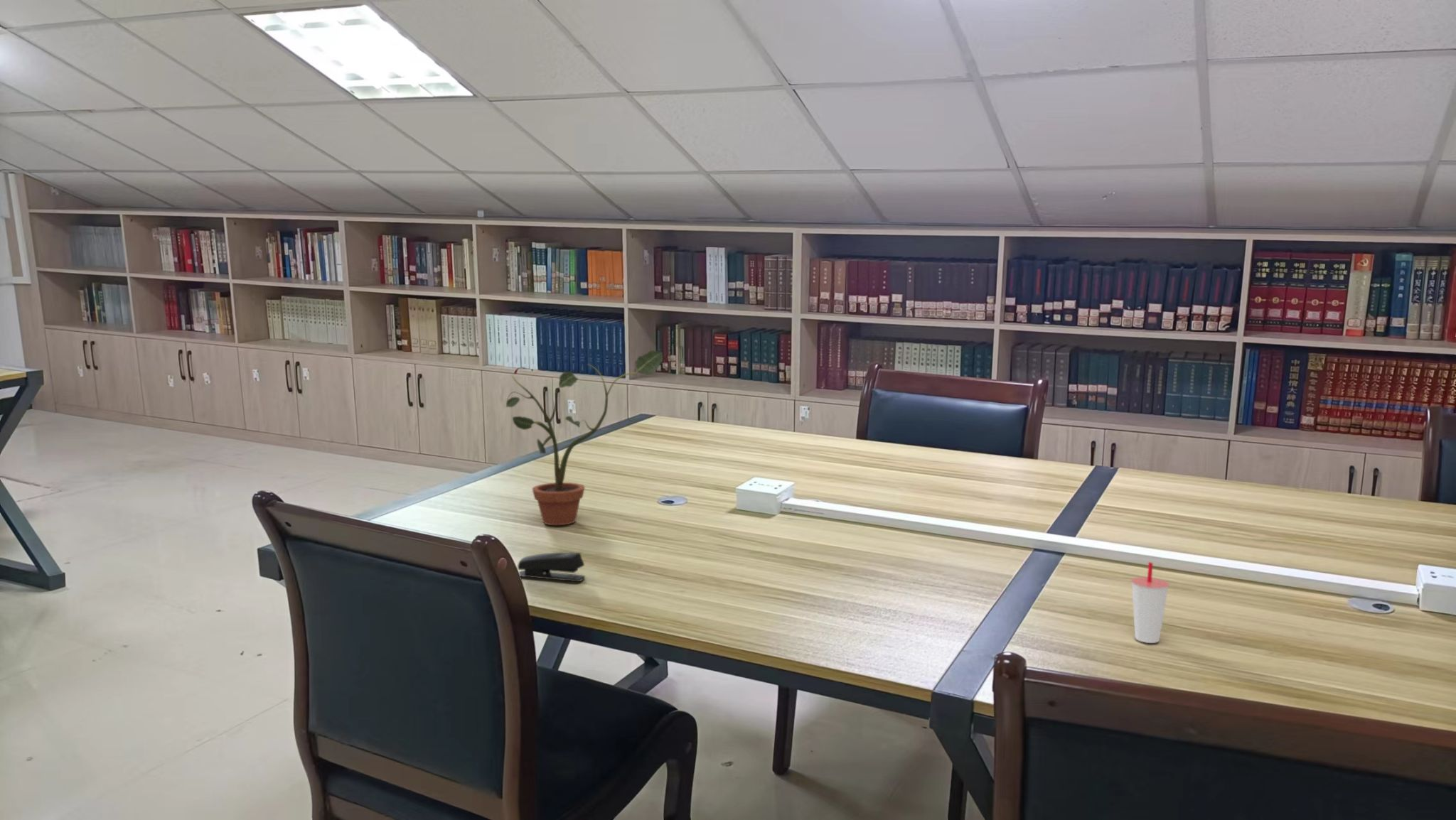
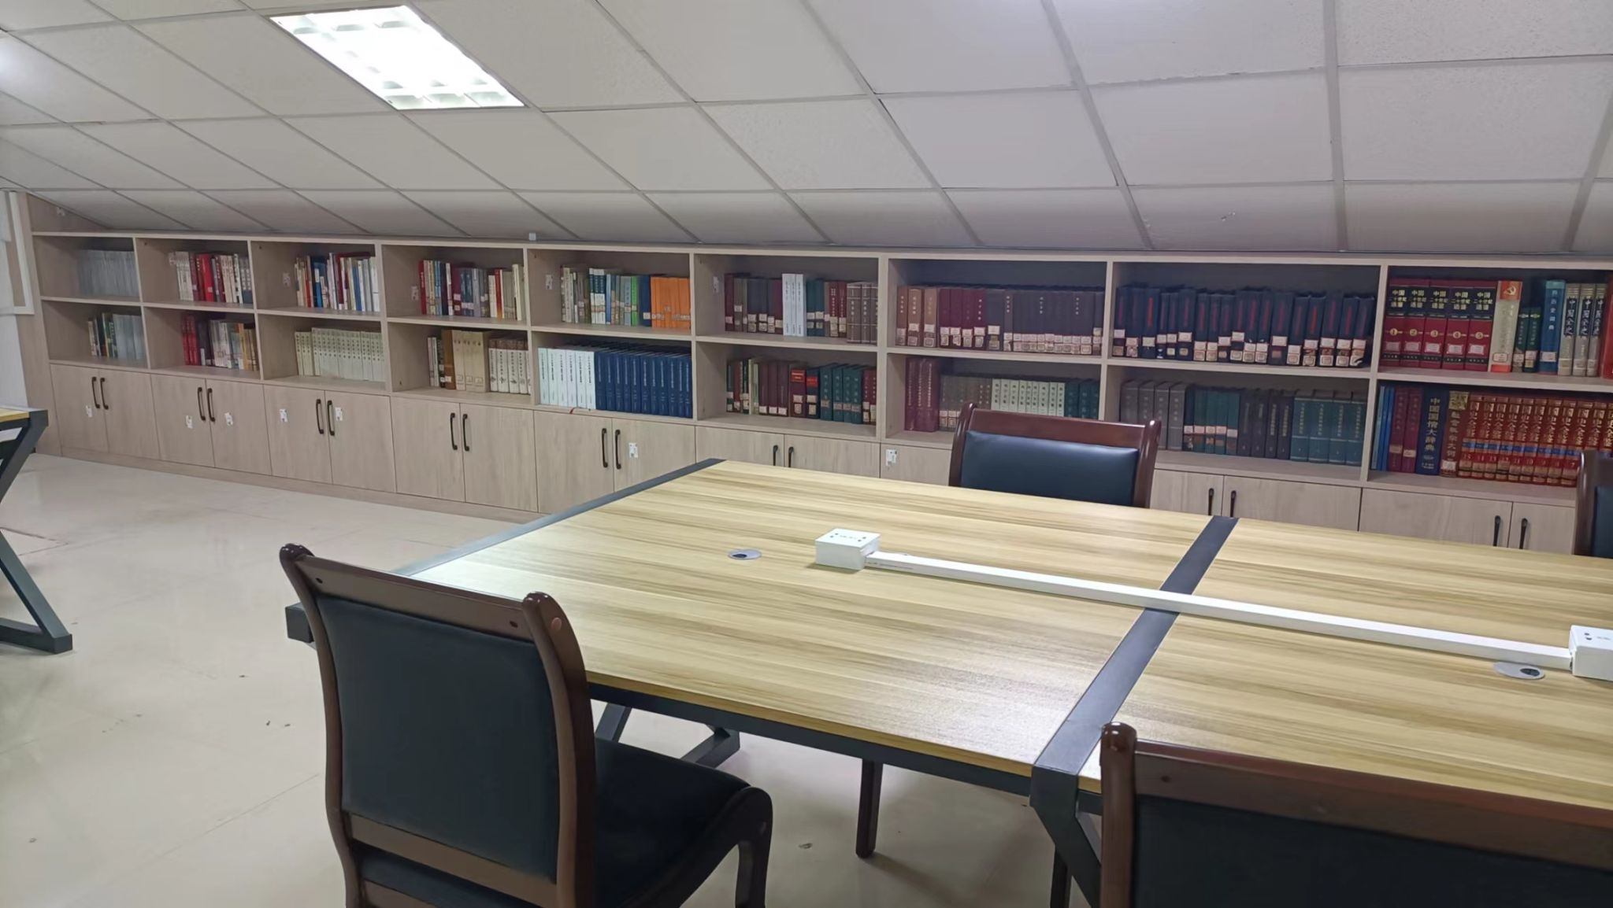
- stapler (550, 563)
- potted plant (576, 439)
- cup (1149, 600)
